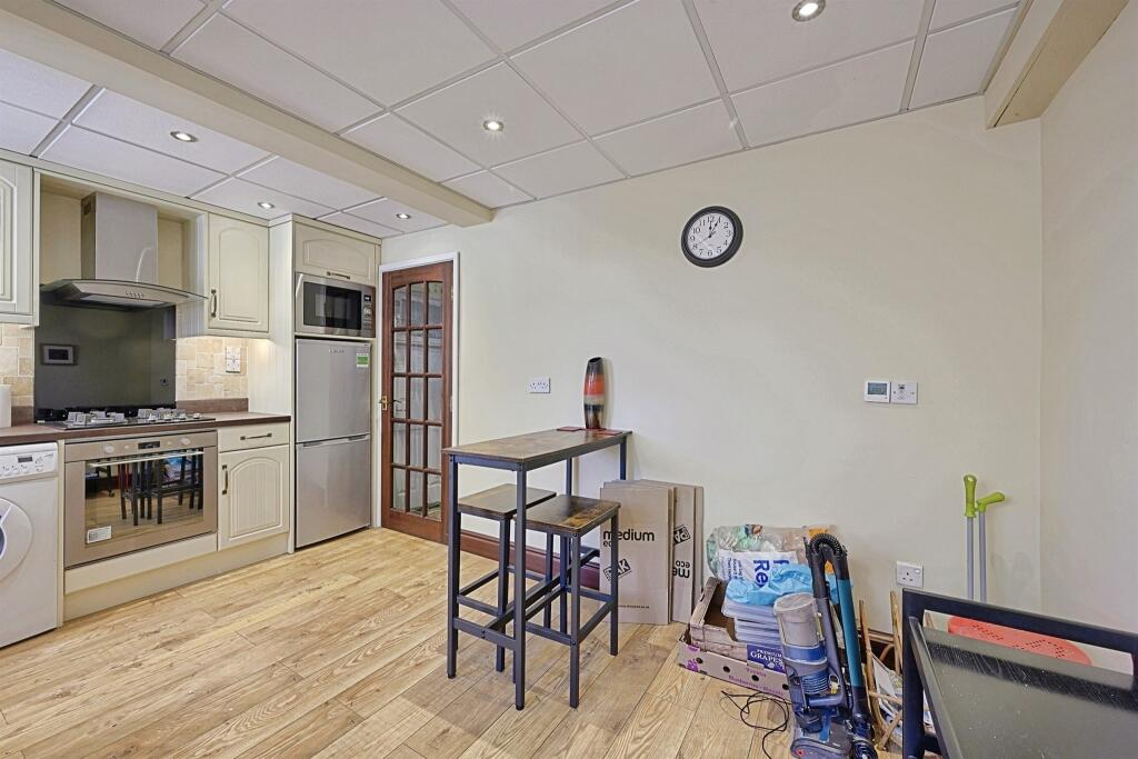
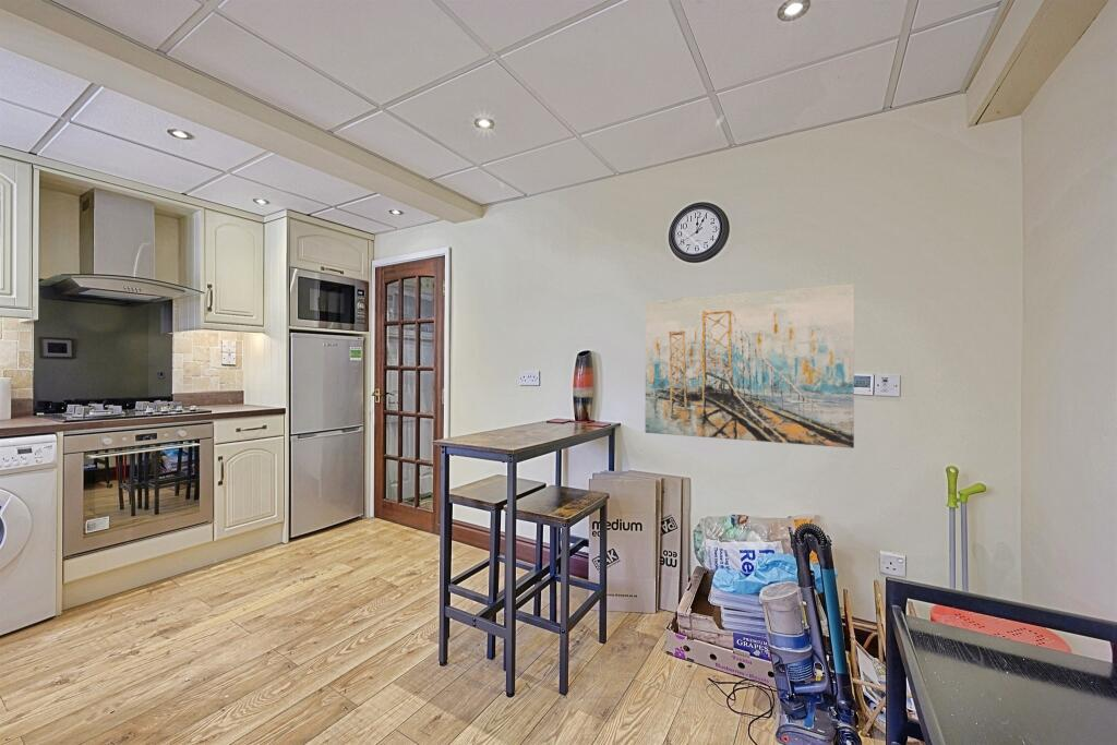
+ wall art (738, 367)
